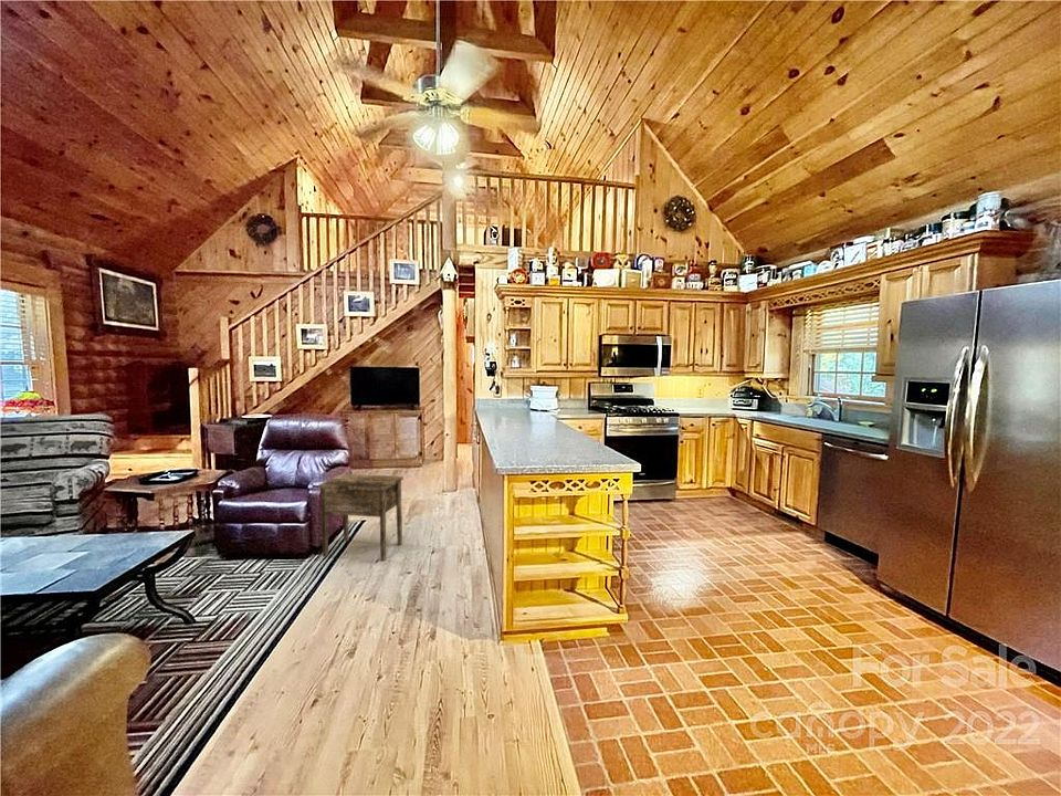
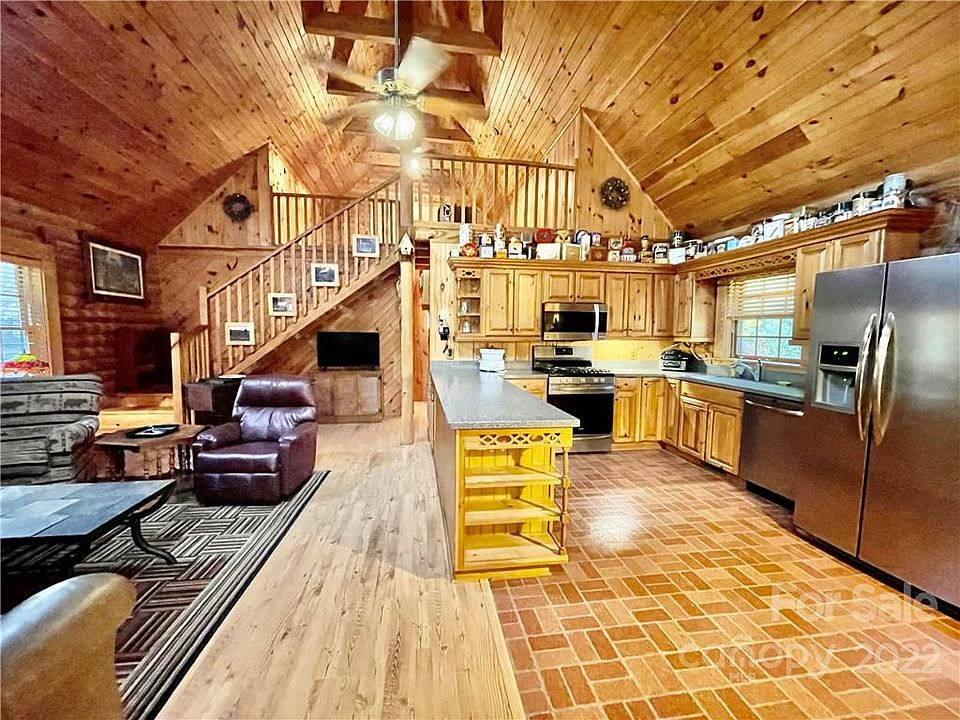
- side table (363, 515)
